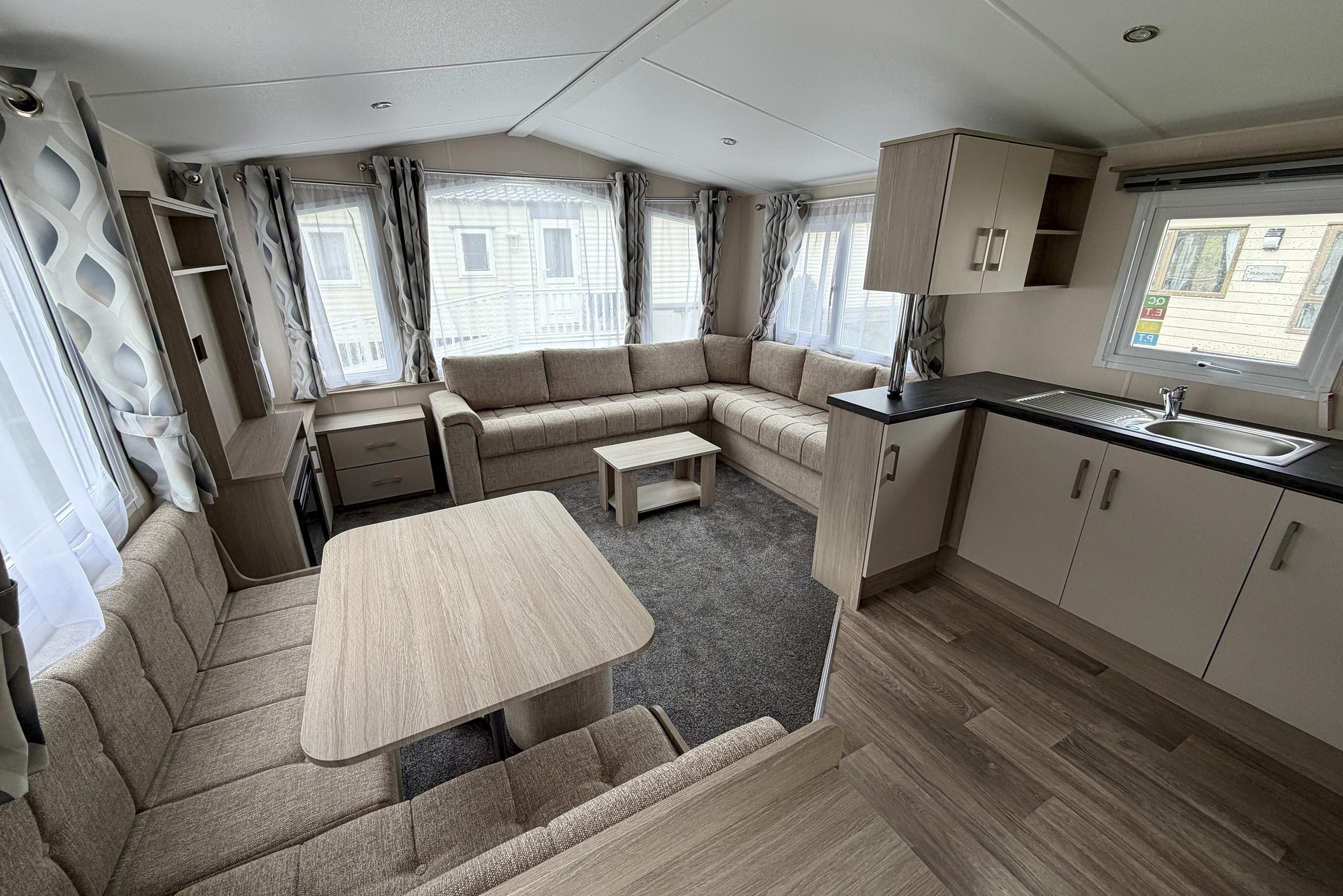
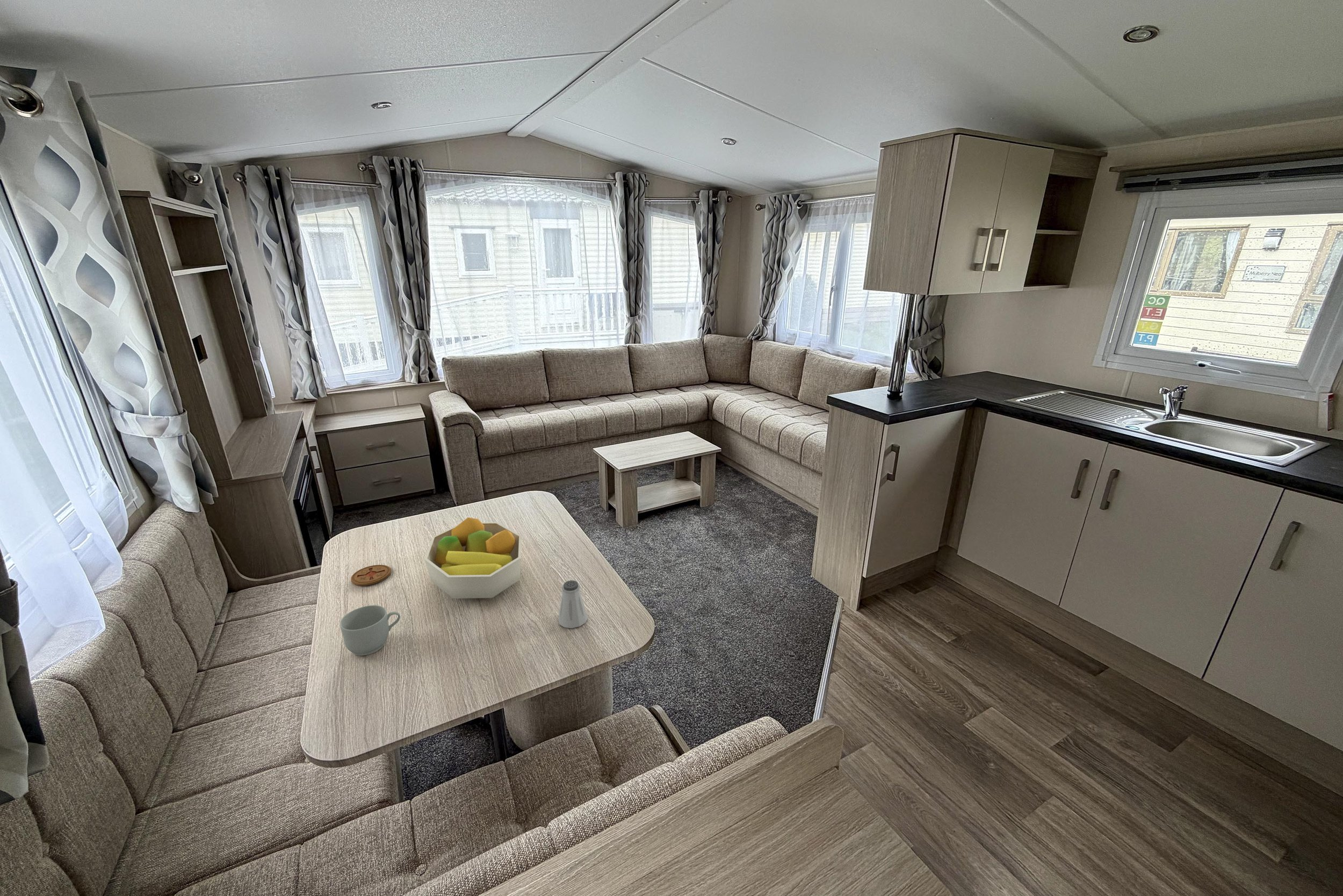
+ fruit bowl (476, 554)
+ coaster (371, 575)
+ mug (373, 630)
+ saltshaker (572, 602)
